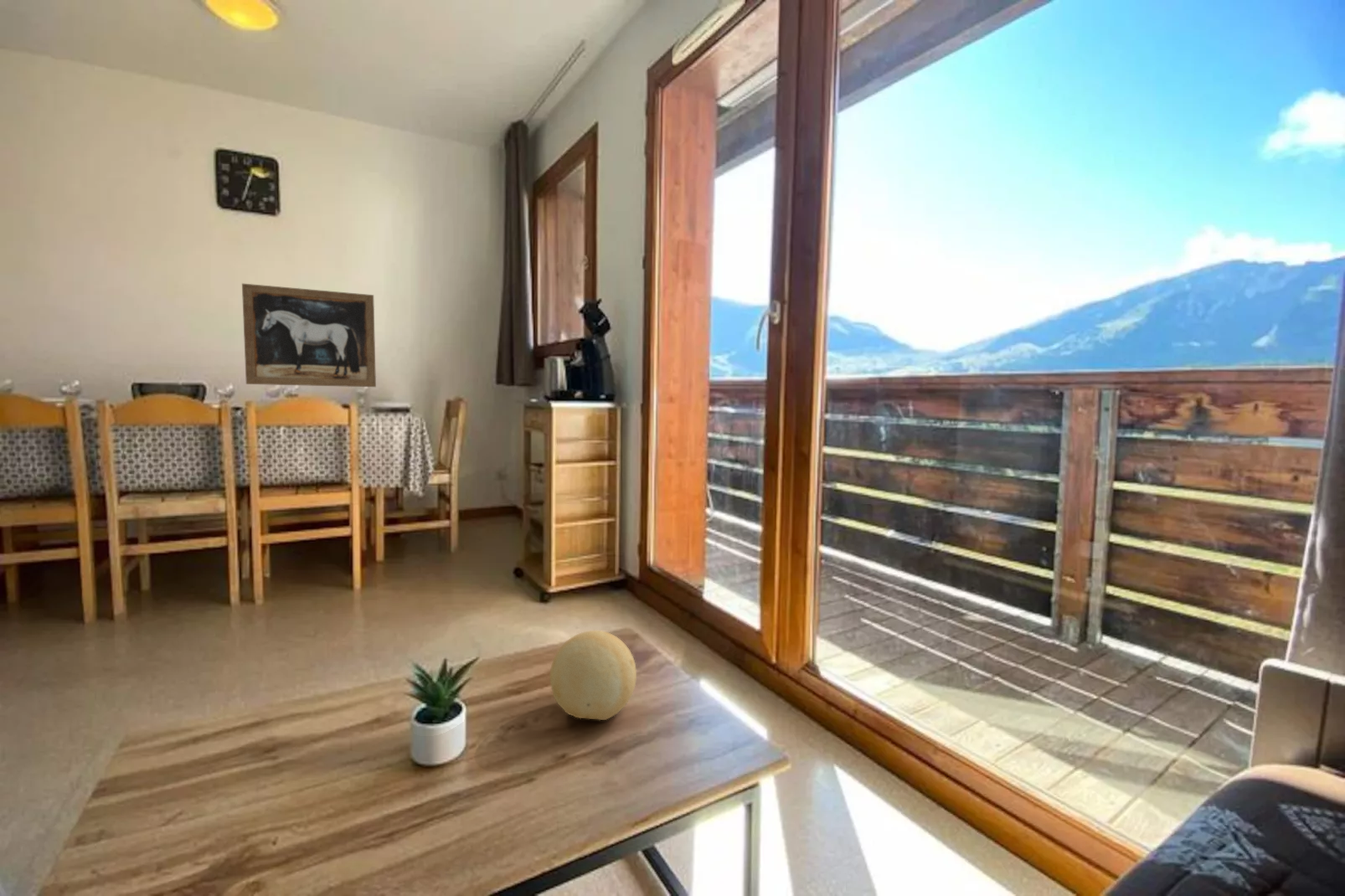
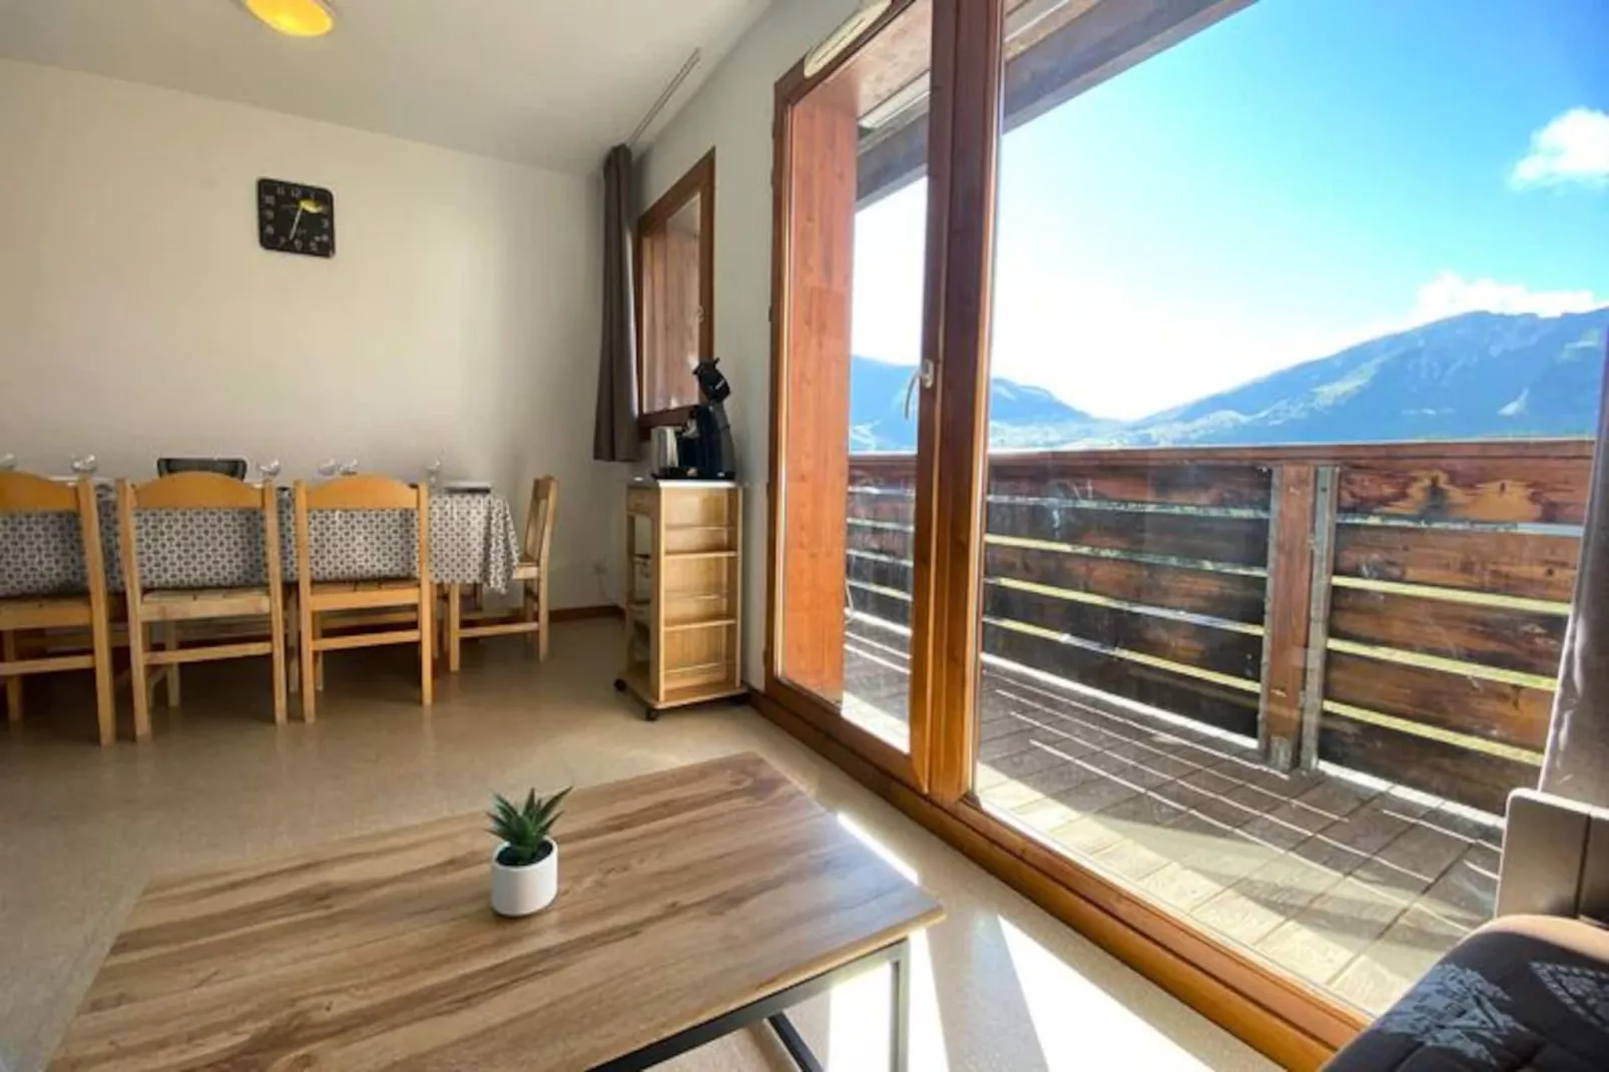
- decorative ball (593, 672)
- wall art (312, 337)
